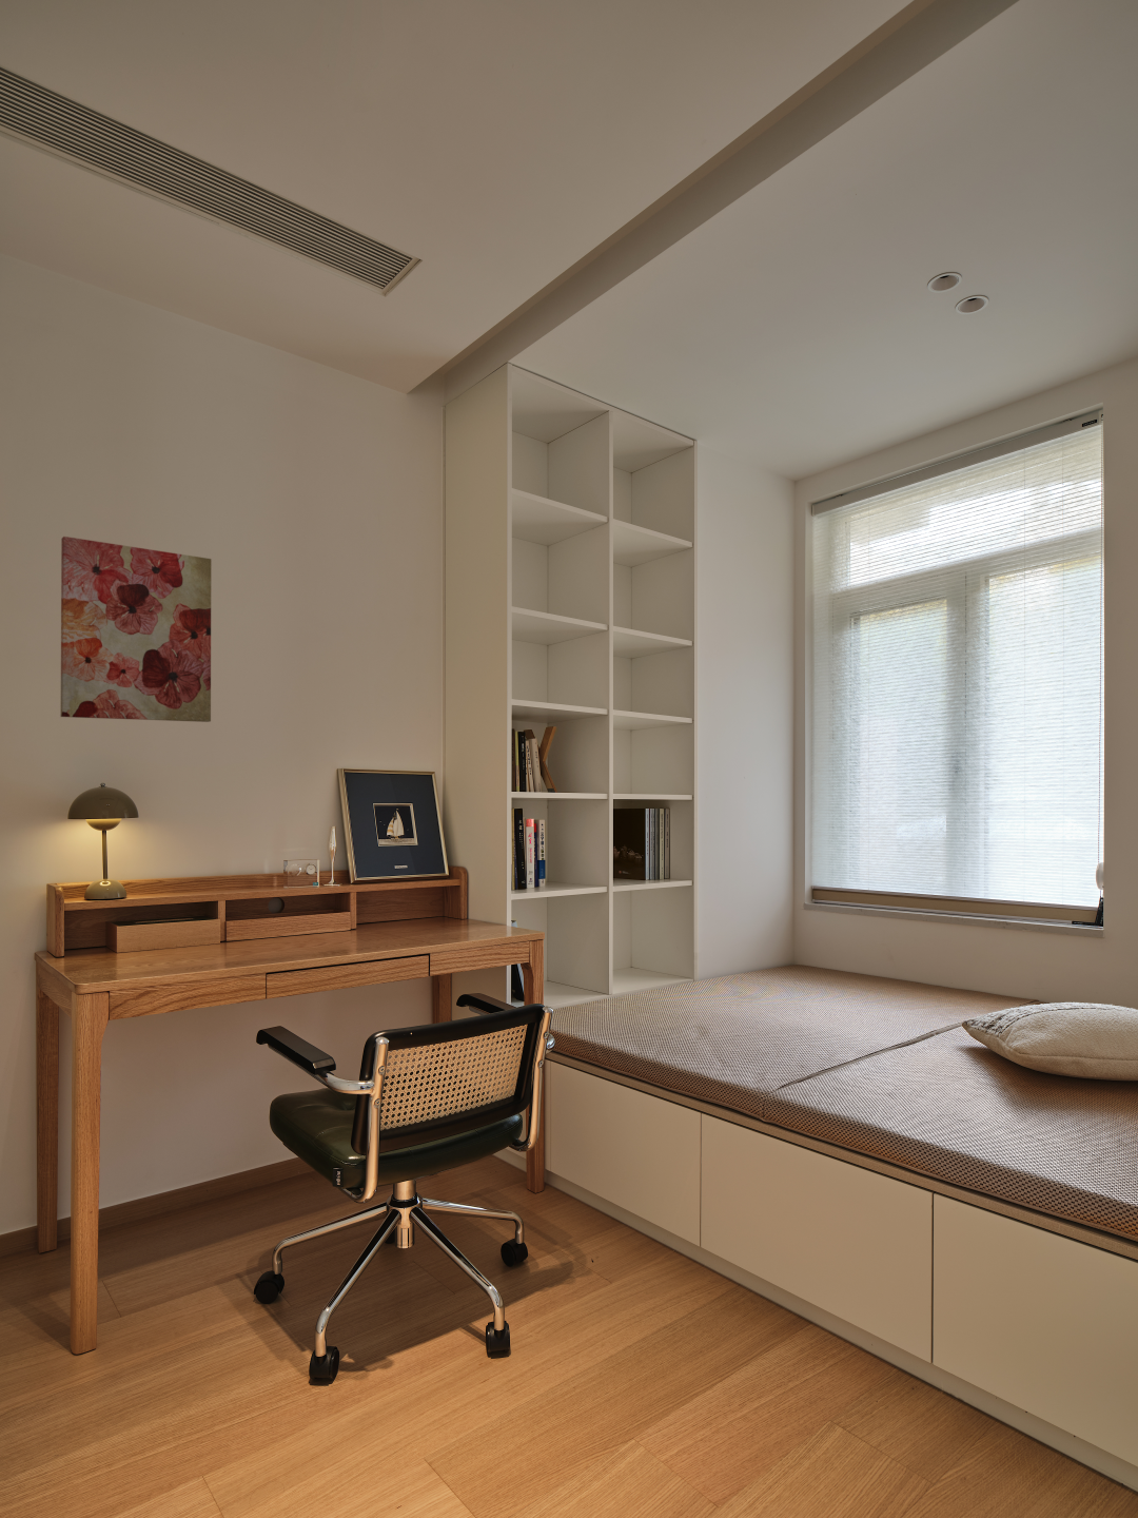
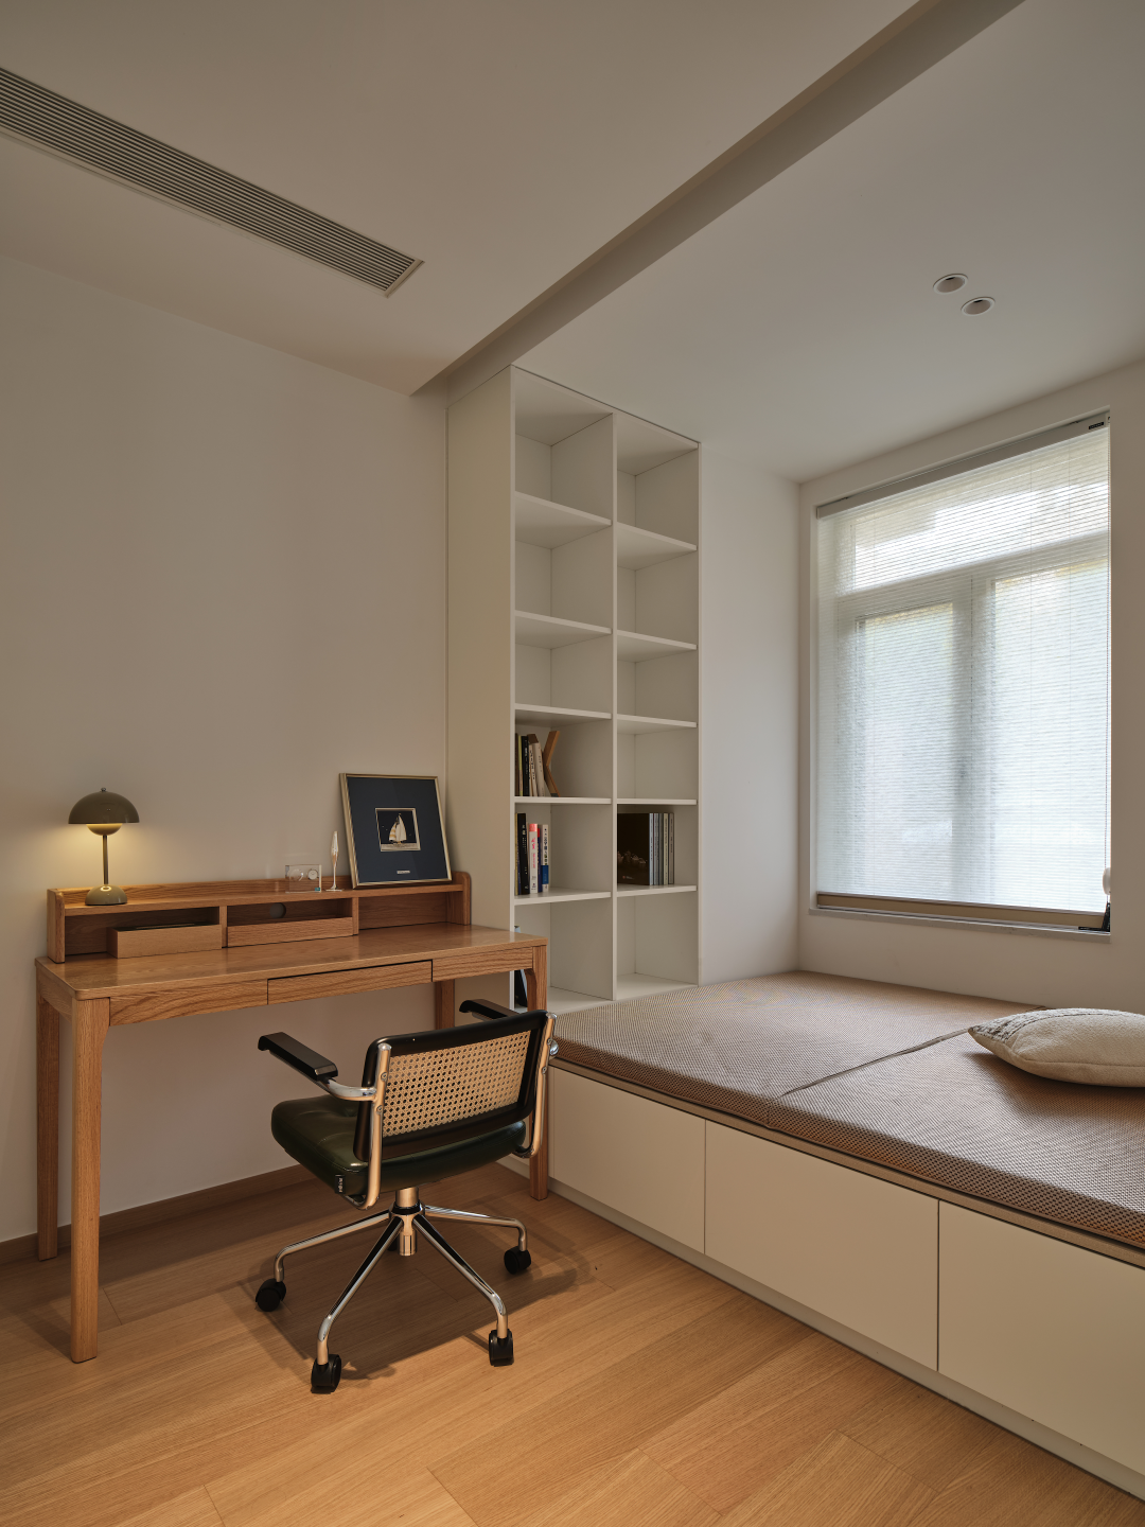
- wall art (139, 633)
